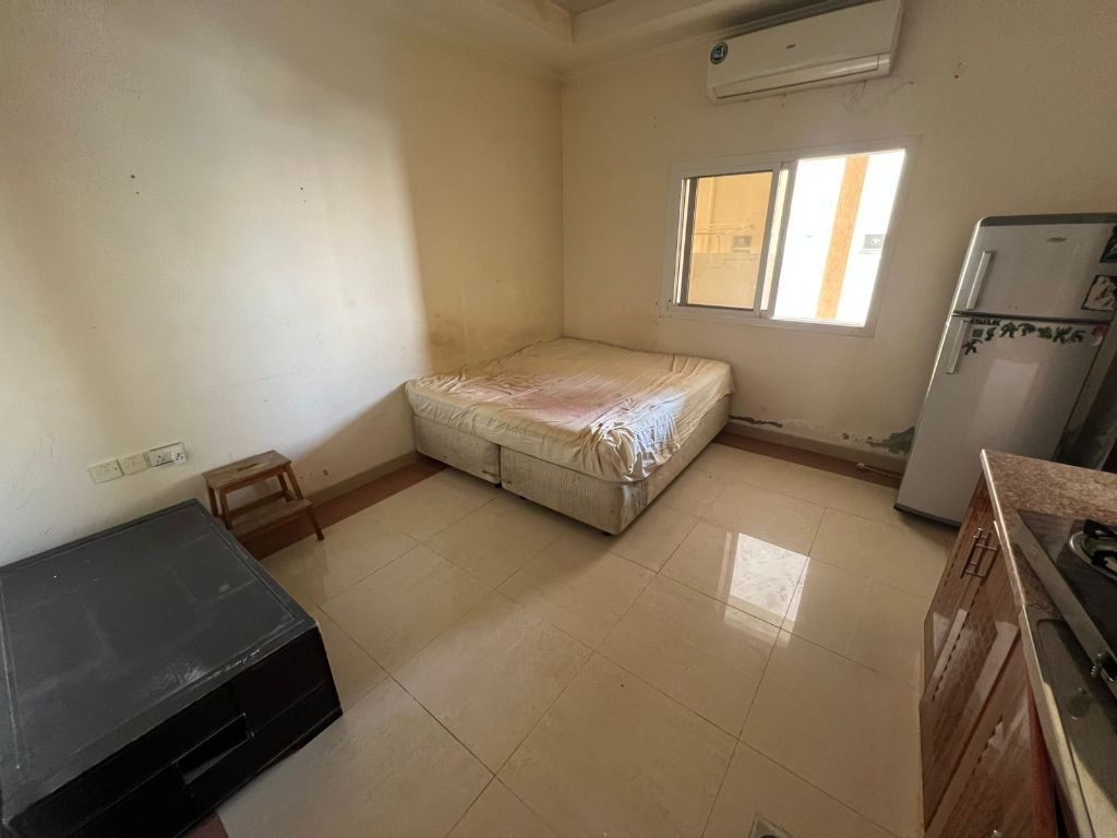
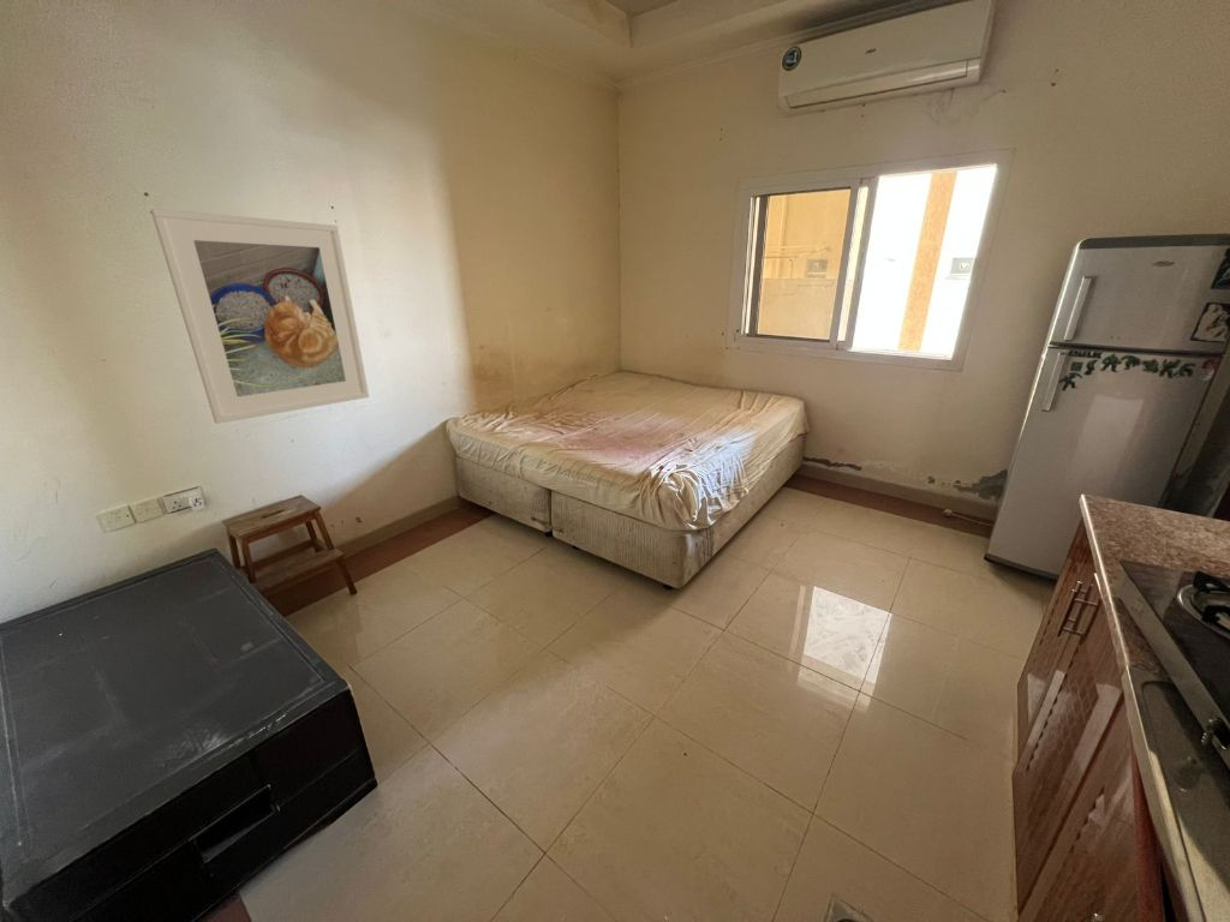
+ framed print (279, 319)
